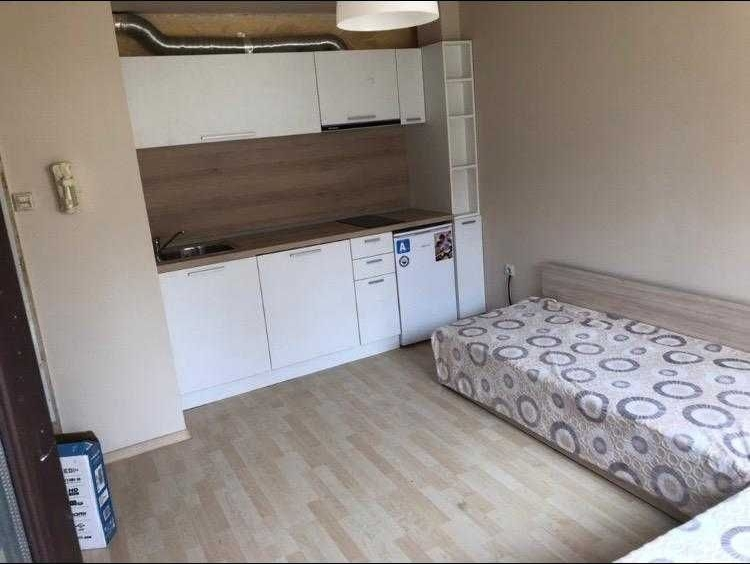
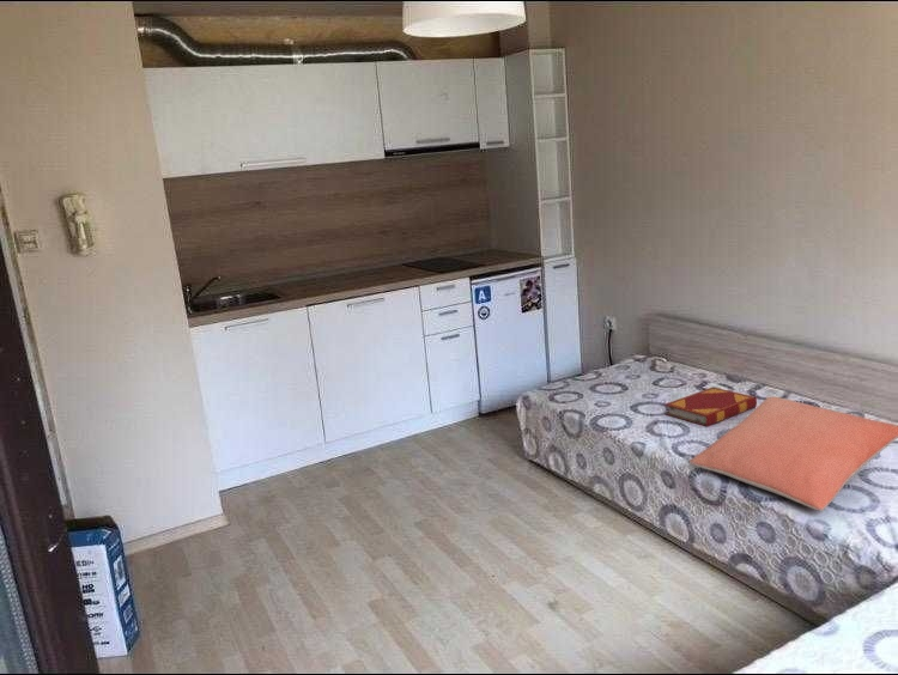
+ pillow (791, 446)
+ hardback book (710, 406)
